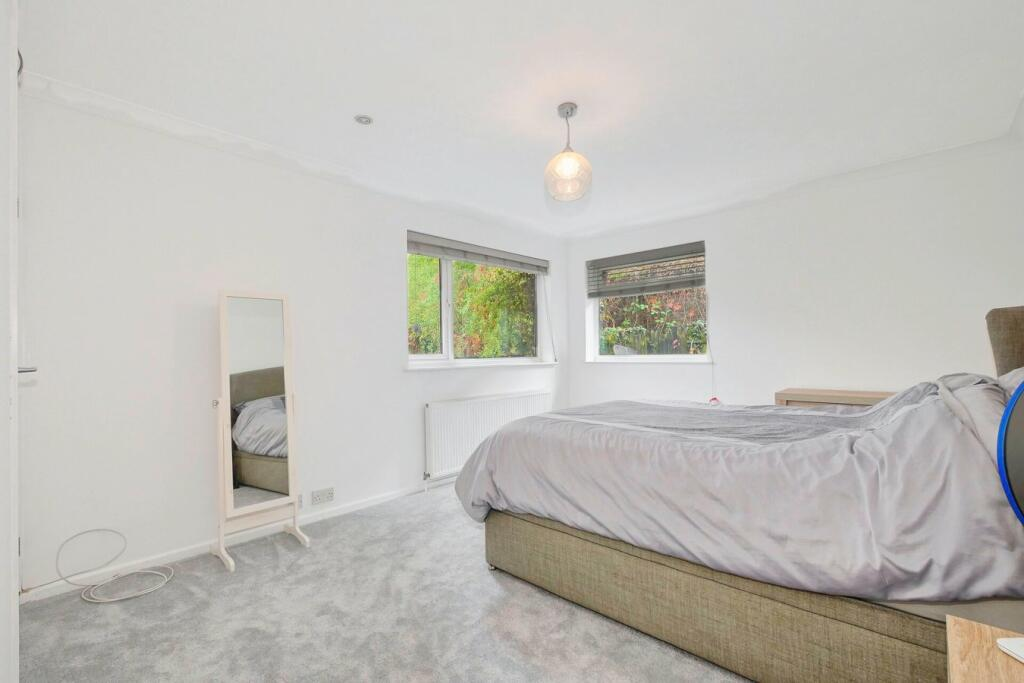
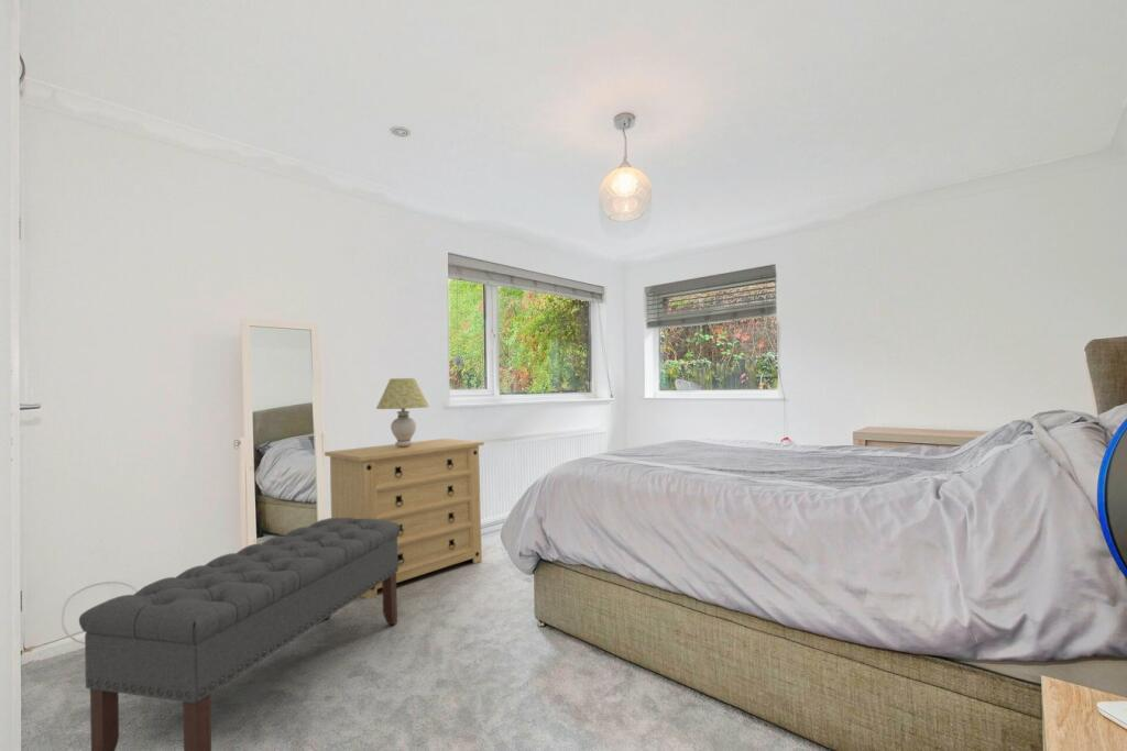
+ bench (277, 614)
+ dresser (409, 508)
+ table lamp (403, 412)
